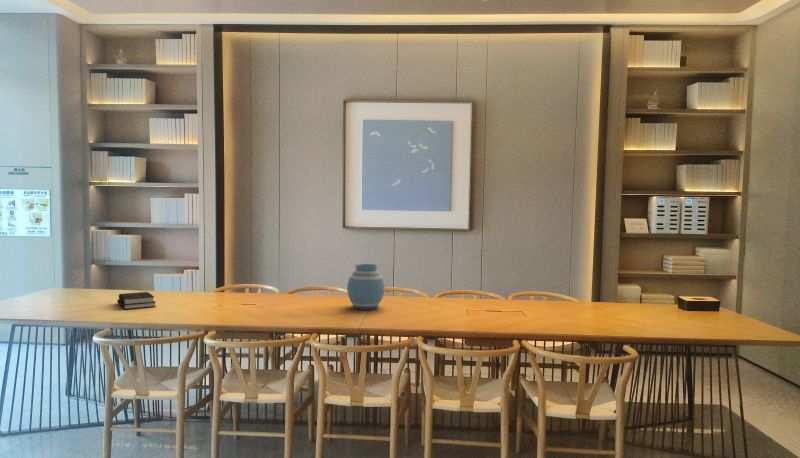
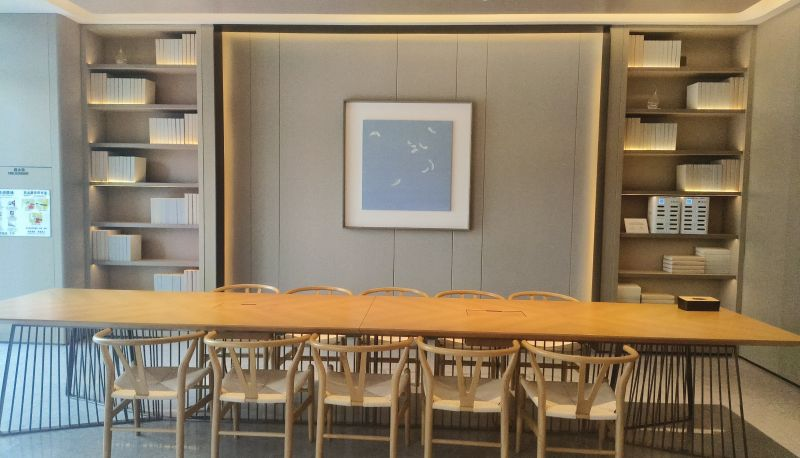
- vase (365, 286)
- hardback book (136, 300)
